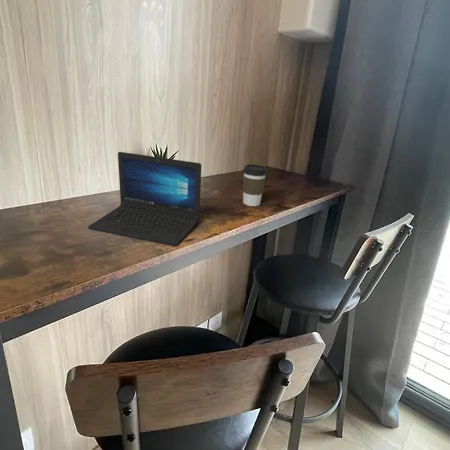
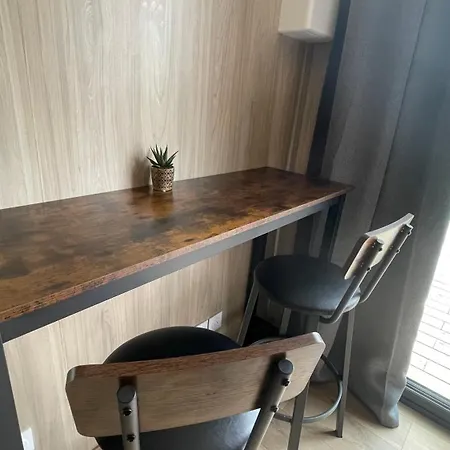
- laptop (145, 195)
- coffee cup (253, 185)
